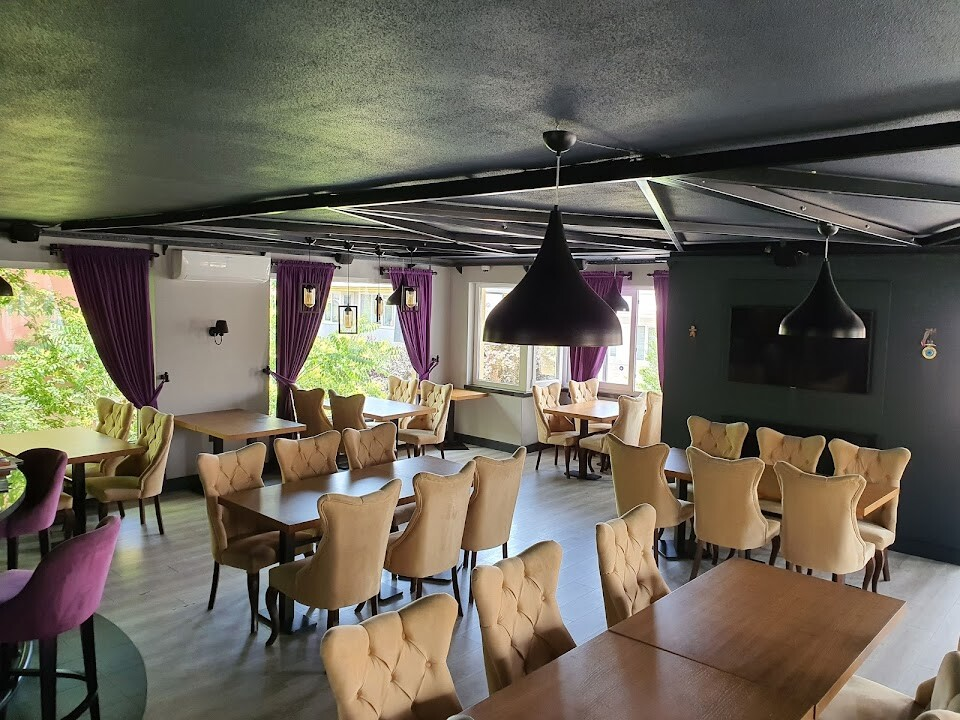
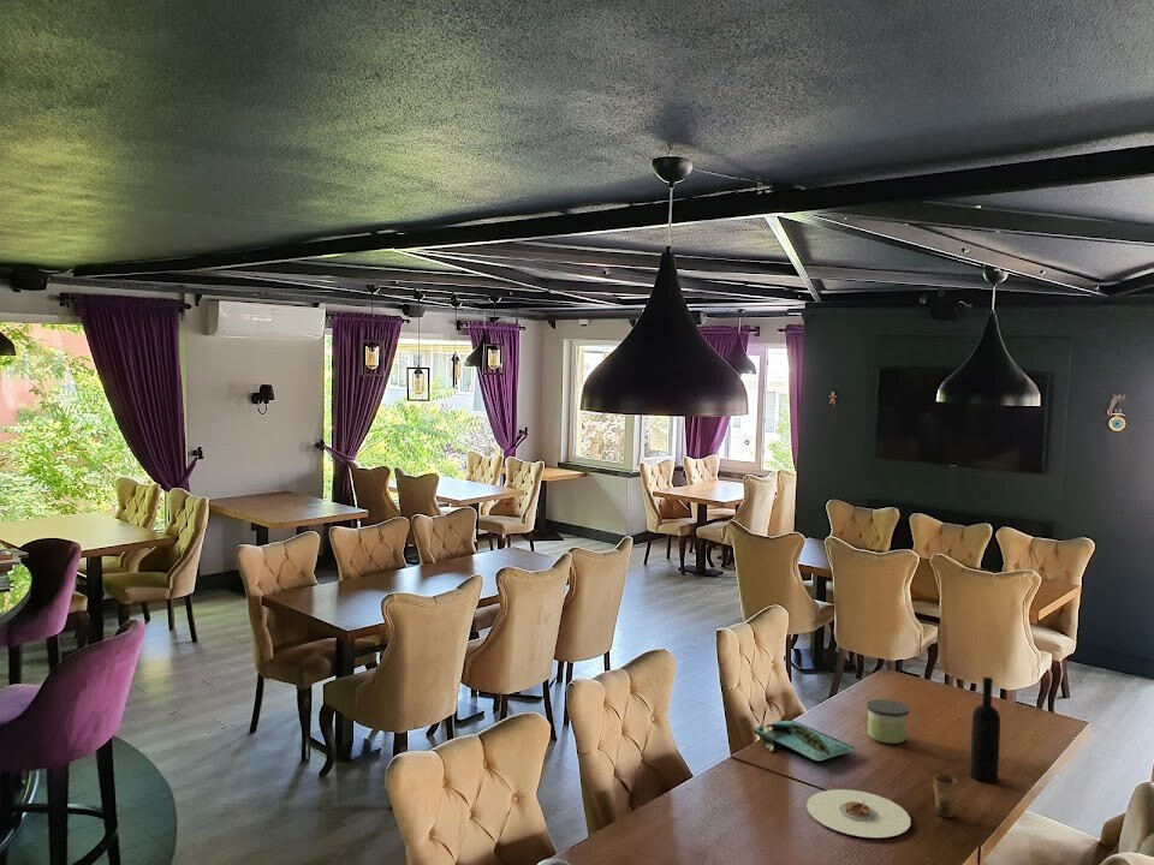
+ platter (796, 739)
+ plate (857, 807)
+ wine bottle (986, 727)
+ candle (886, 721)
+ cup (945, 792)
